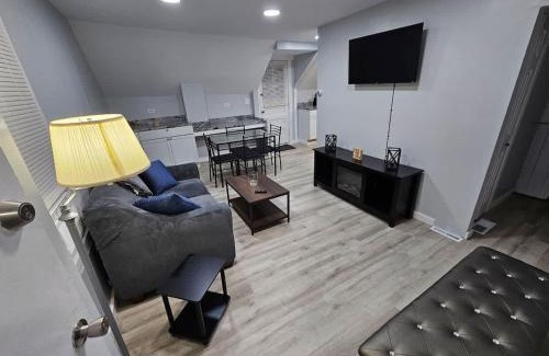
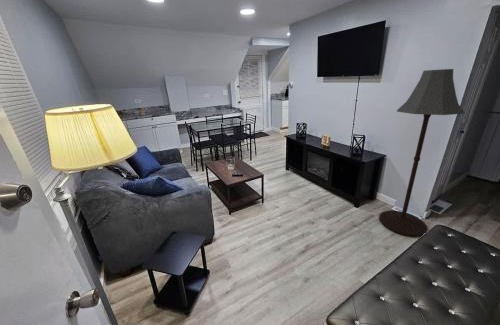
+ floor lamp (417, 156)
